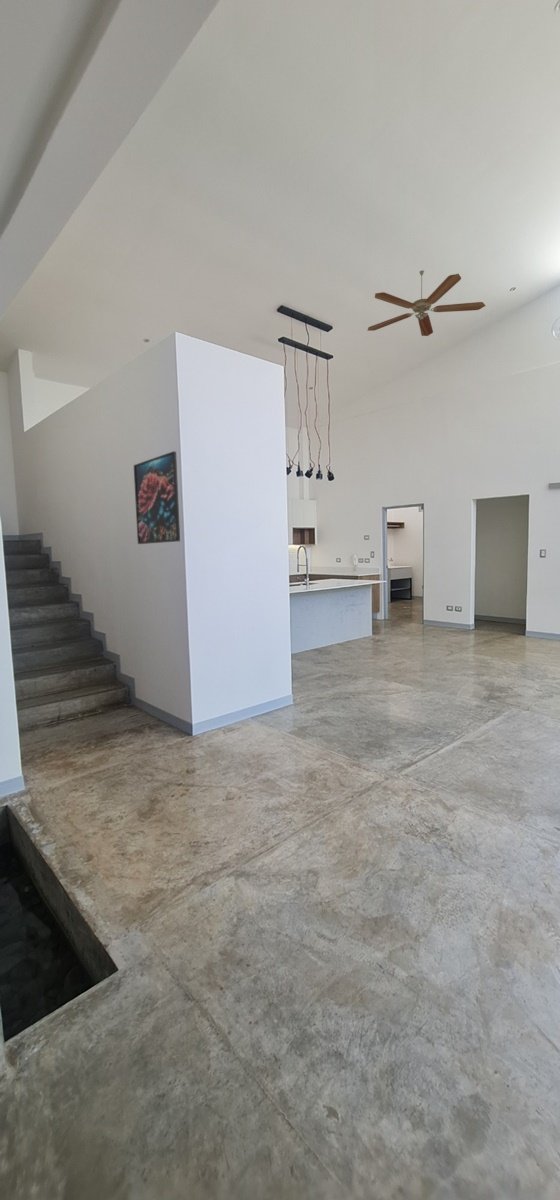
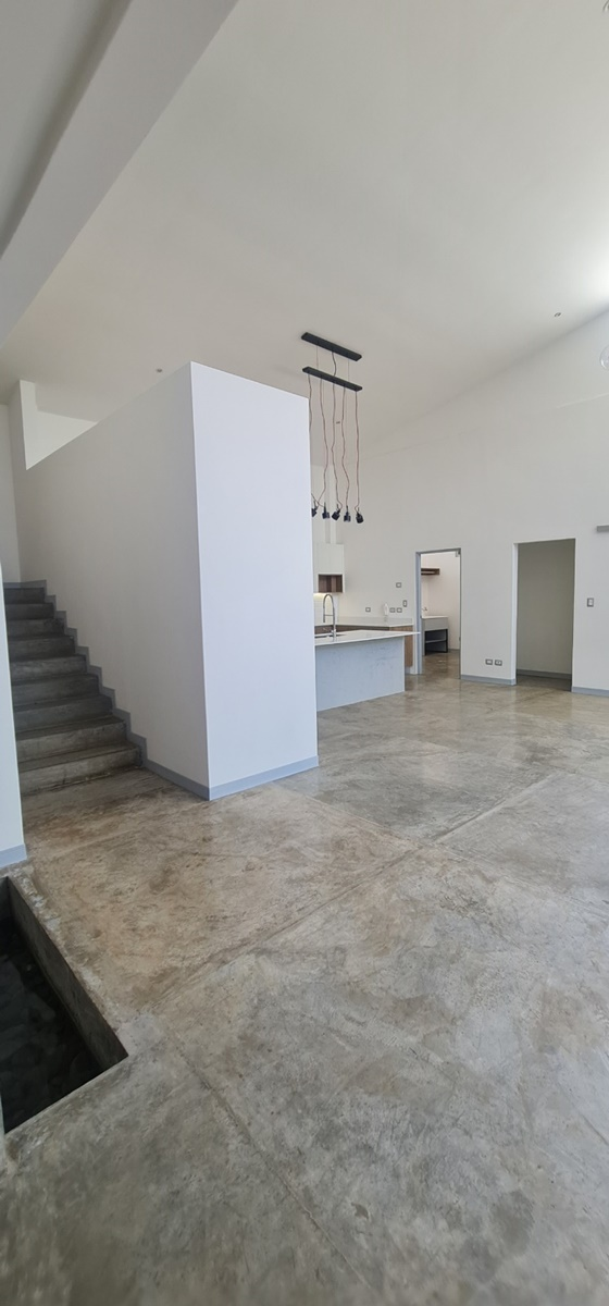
- ceiling fan (421, 296)
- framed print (155, 501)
